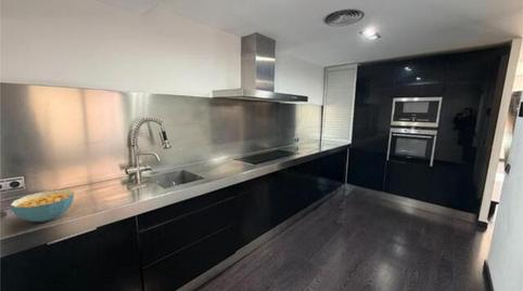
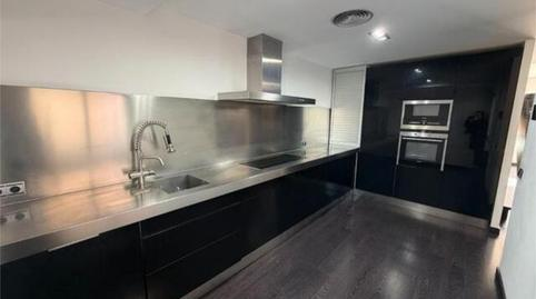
- cereal bowl (46, 208)
